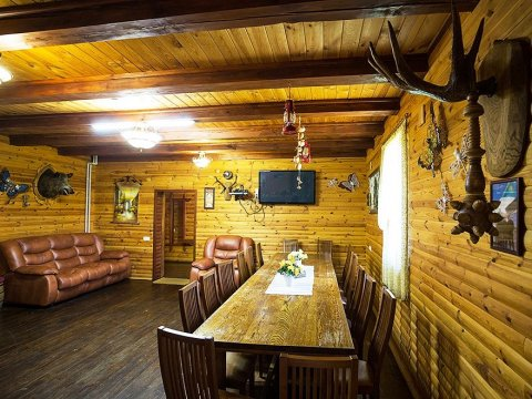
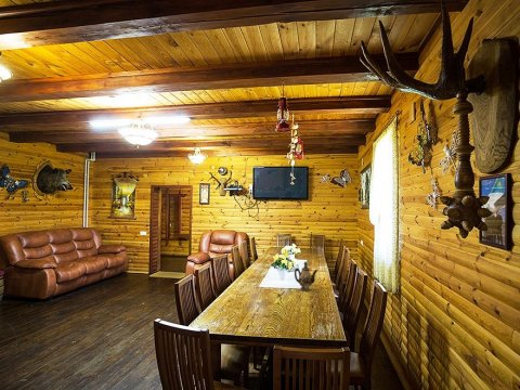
+ teapot (306, 275)
